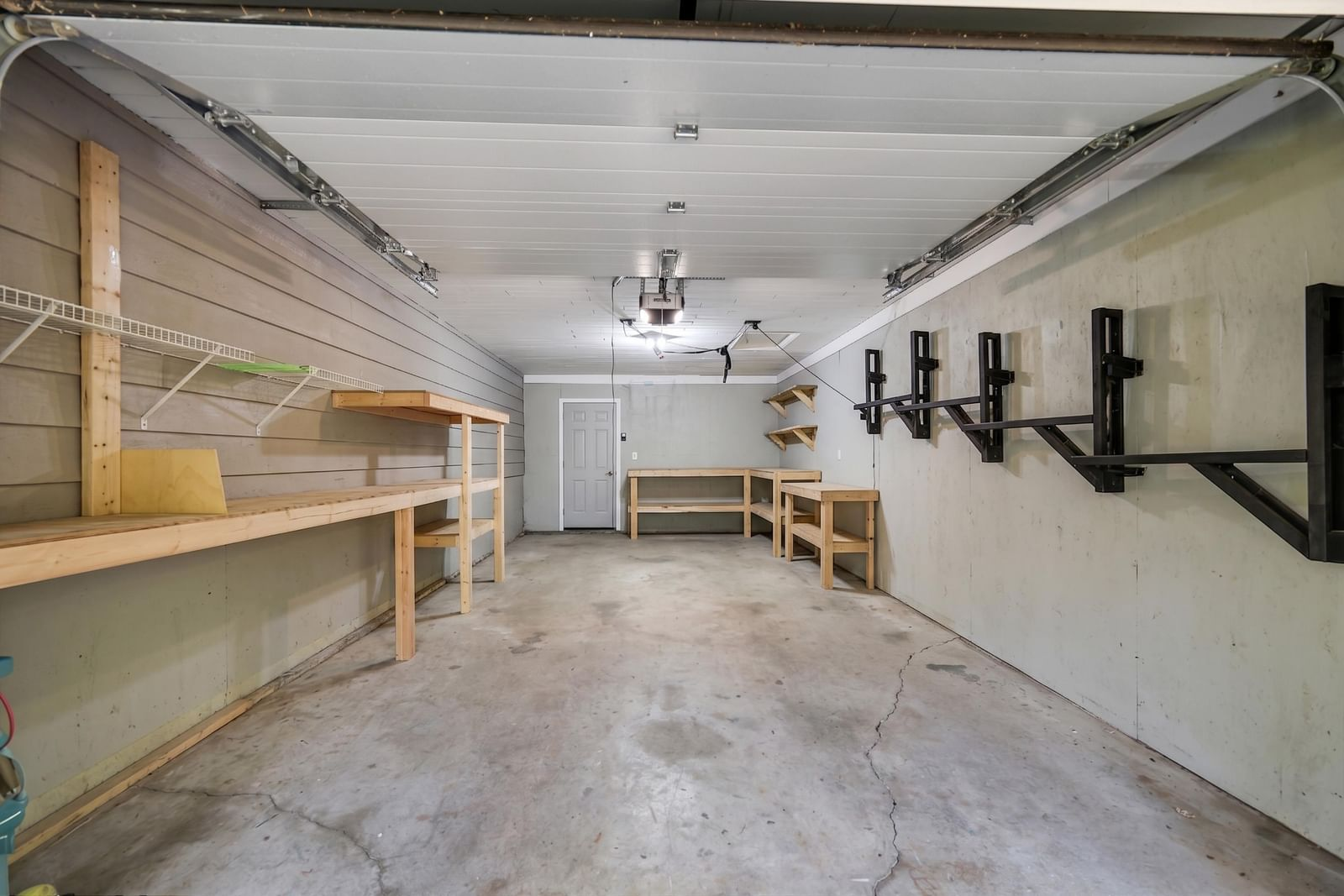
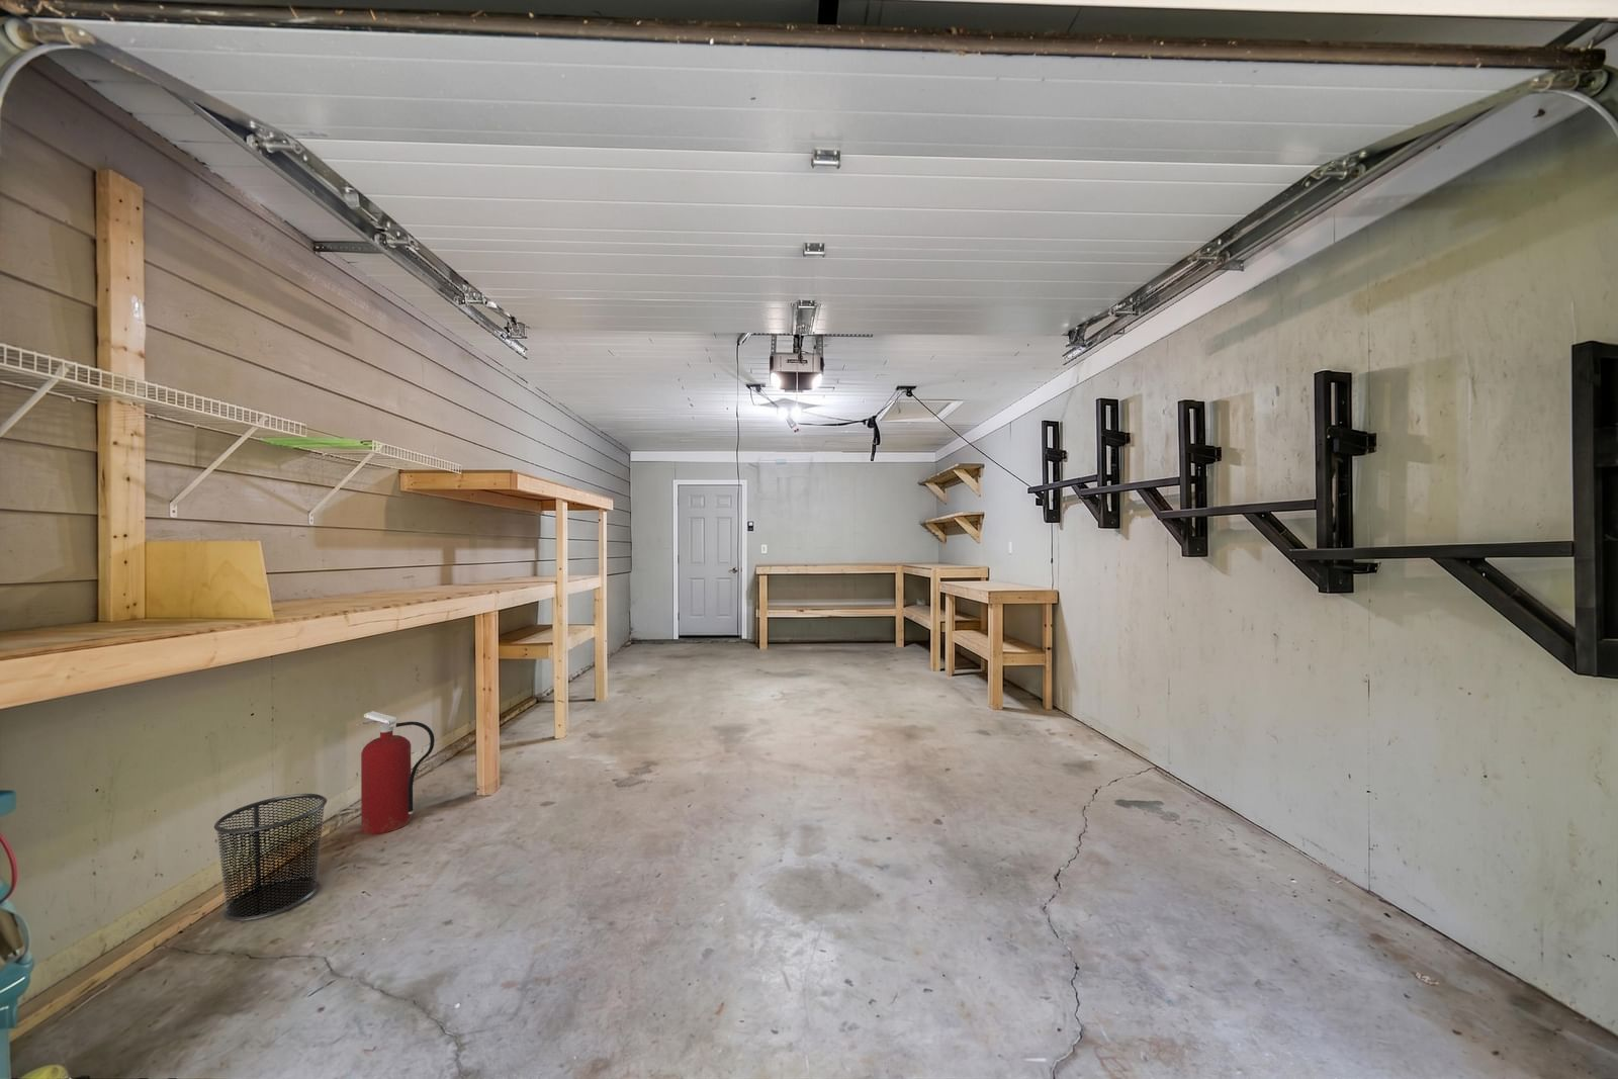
+ waste bin (273, 855)
+ fire extinguisher (395, 767)
